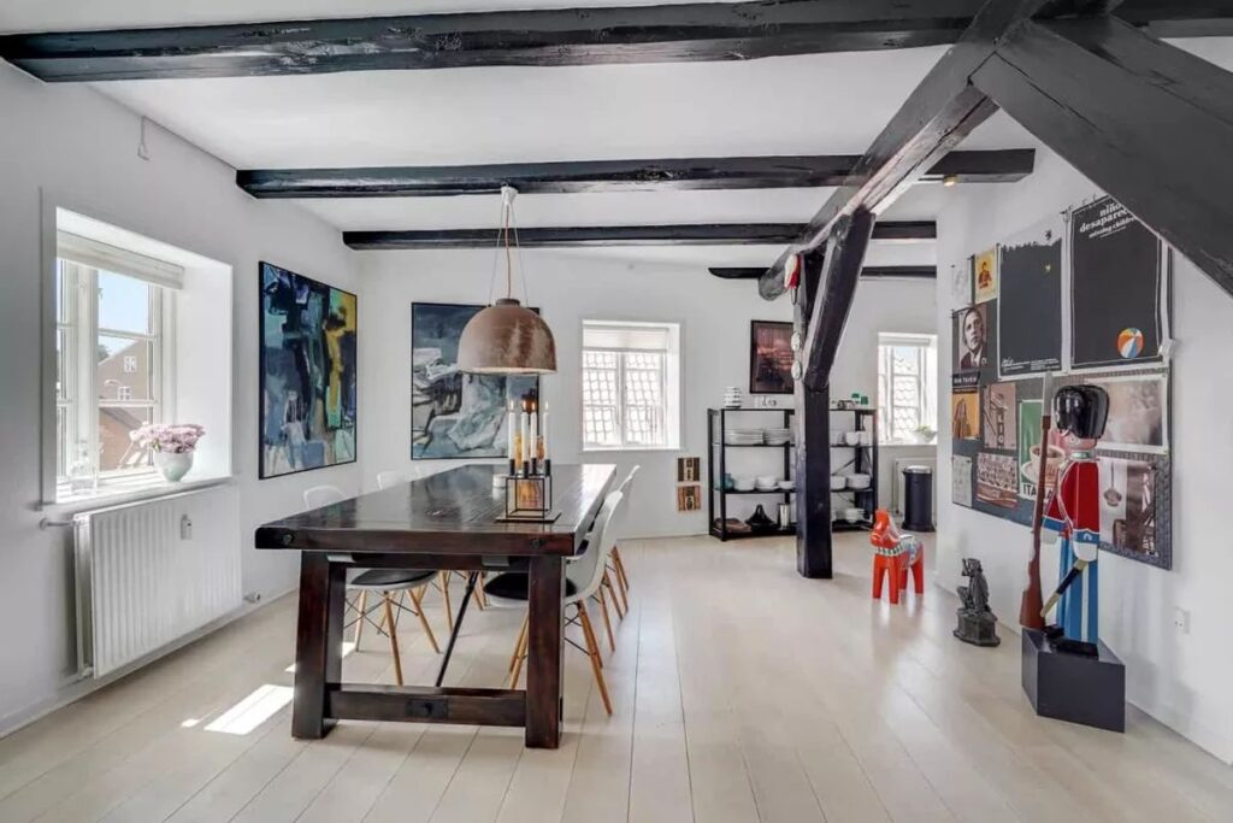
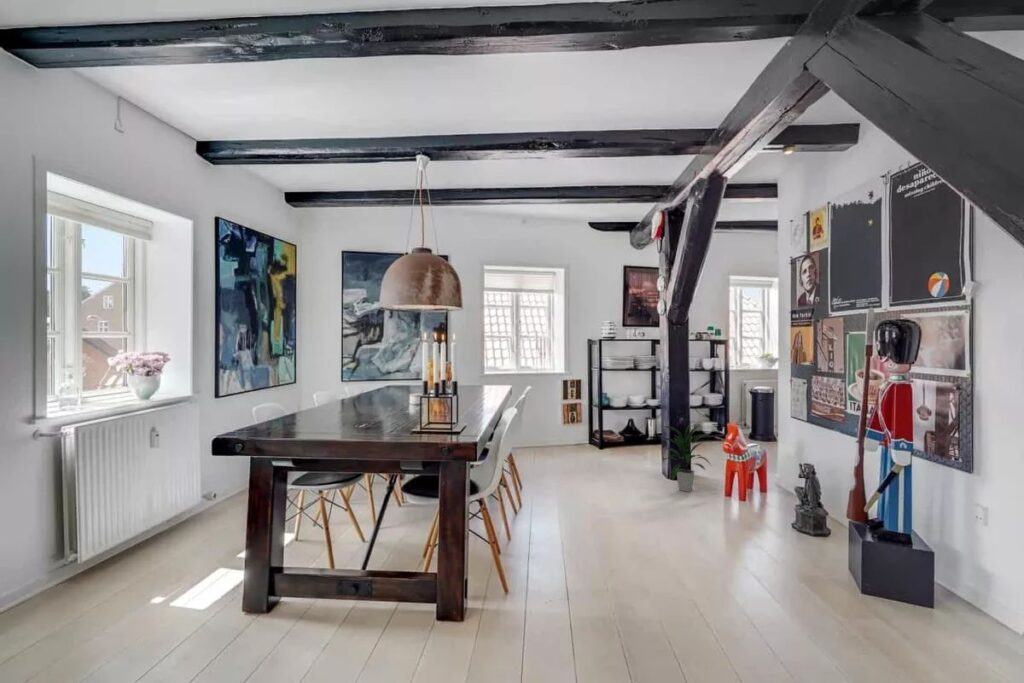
+ indoor plant (683, 455)
